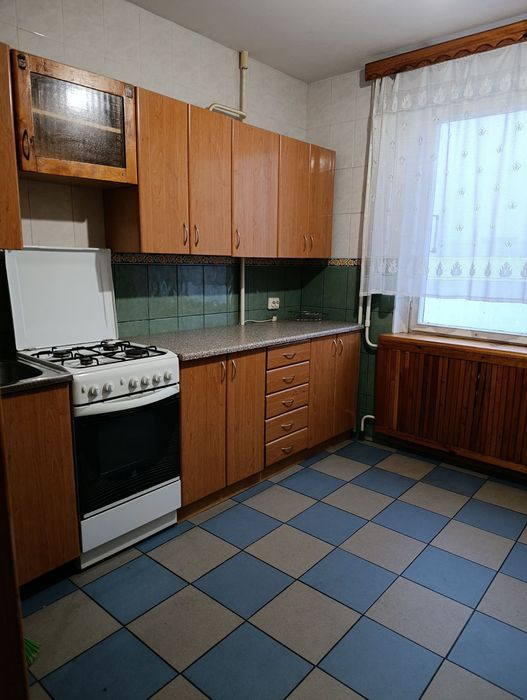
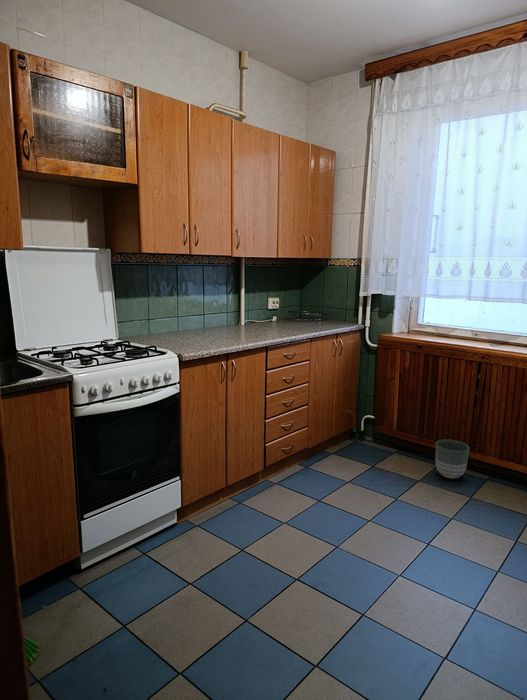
+ planter (451, 460)
